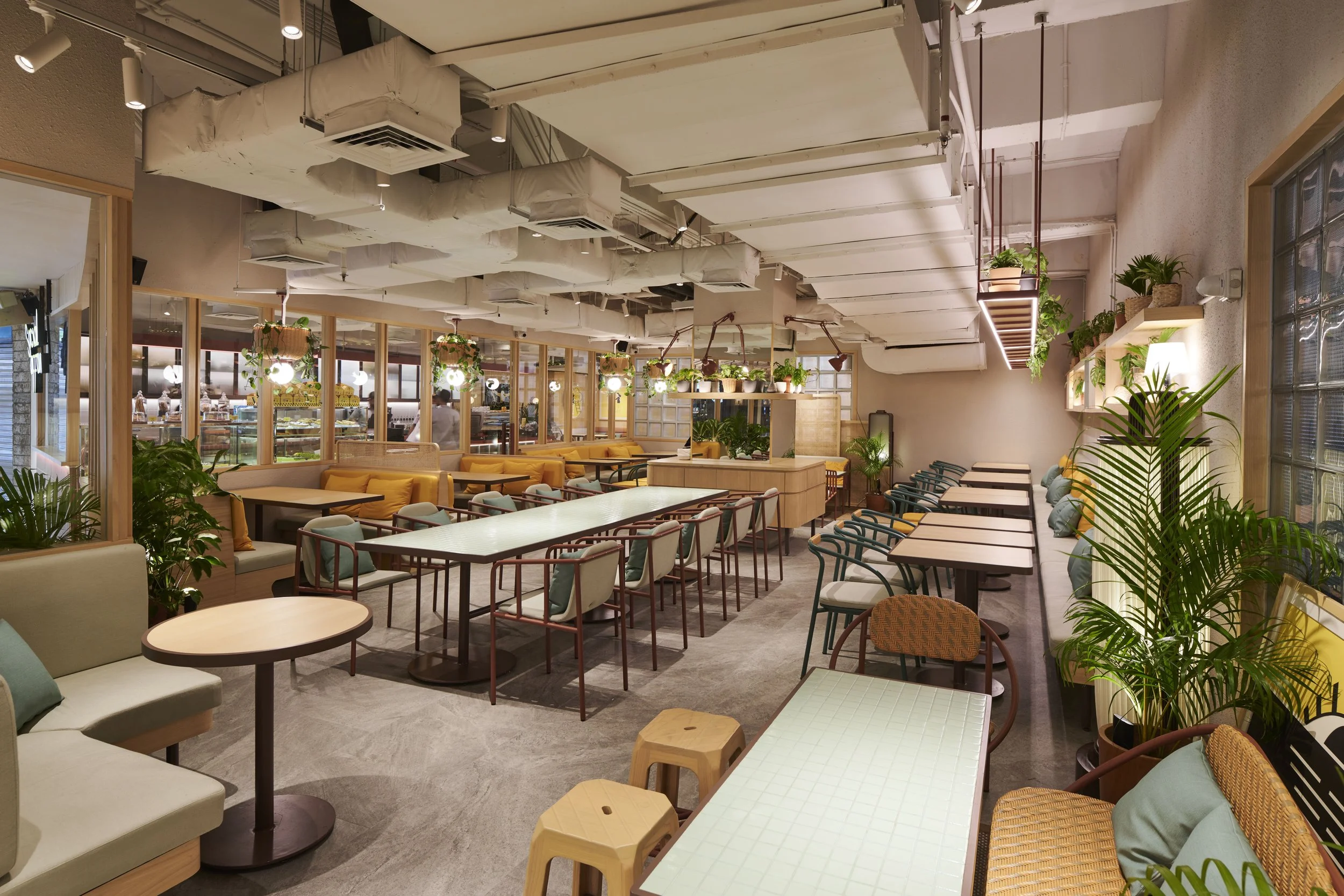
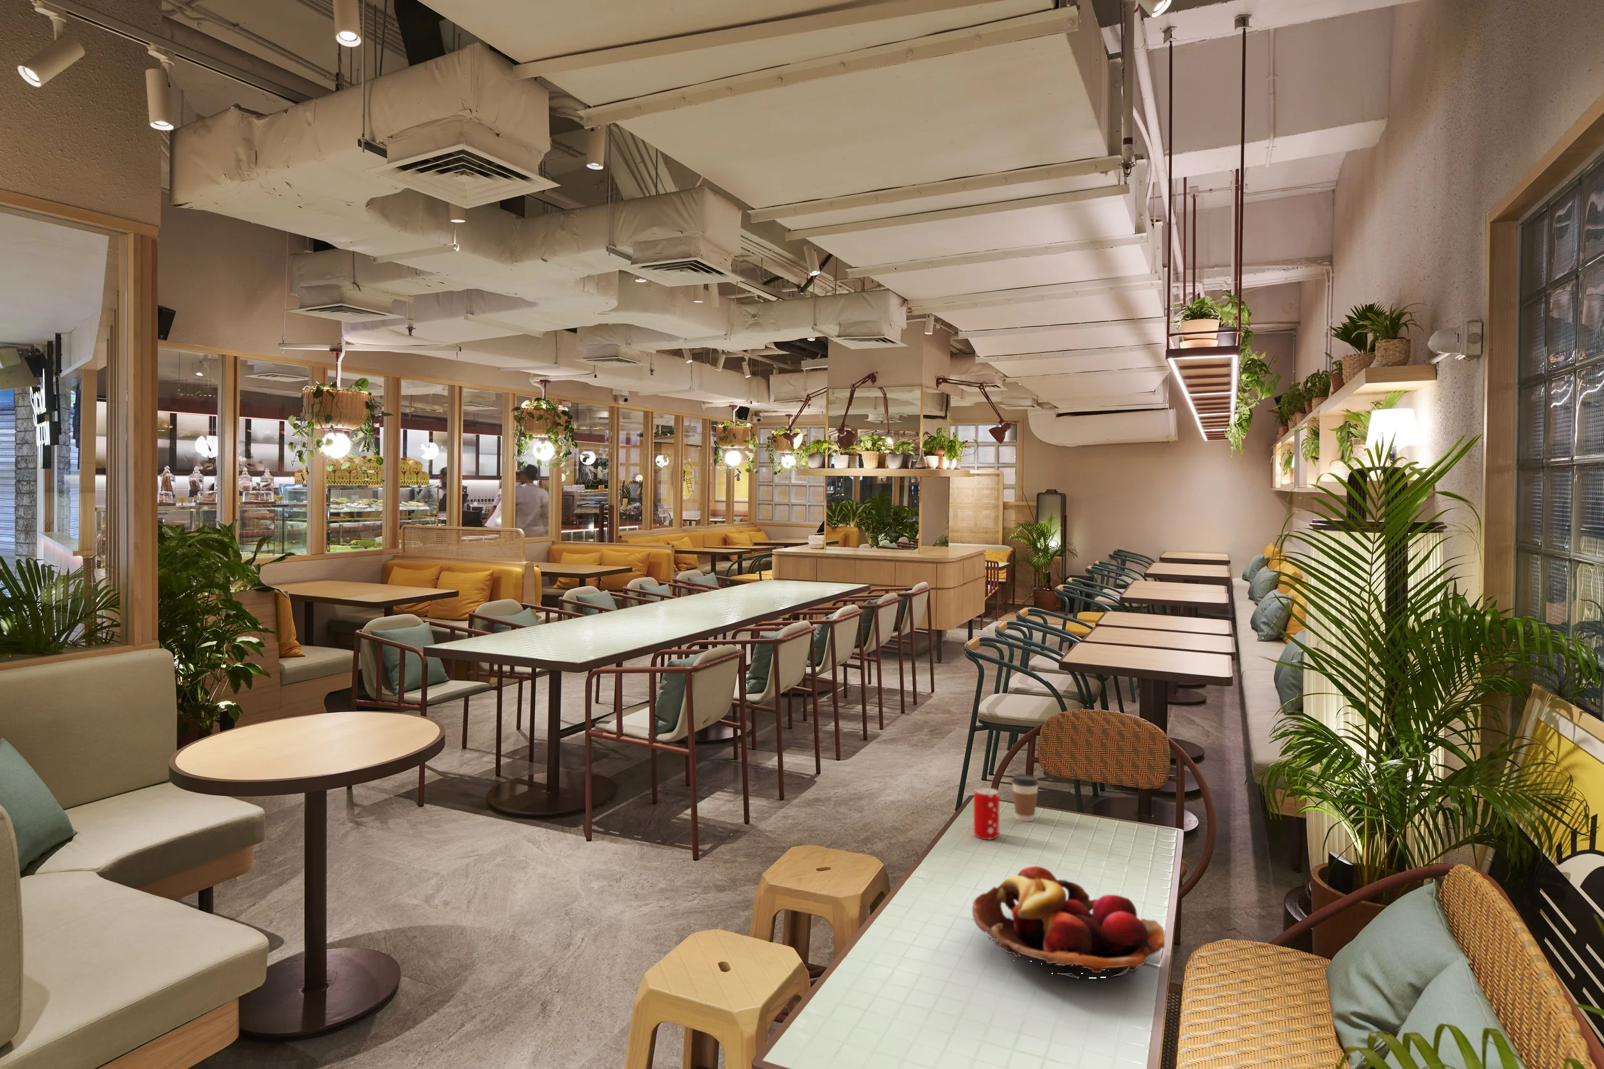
+ beverage can (986, 814)
+ coffee cup (1025, 798)
+ fruit basket (1062, 919)
